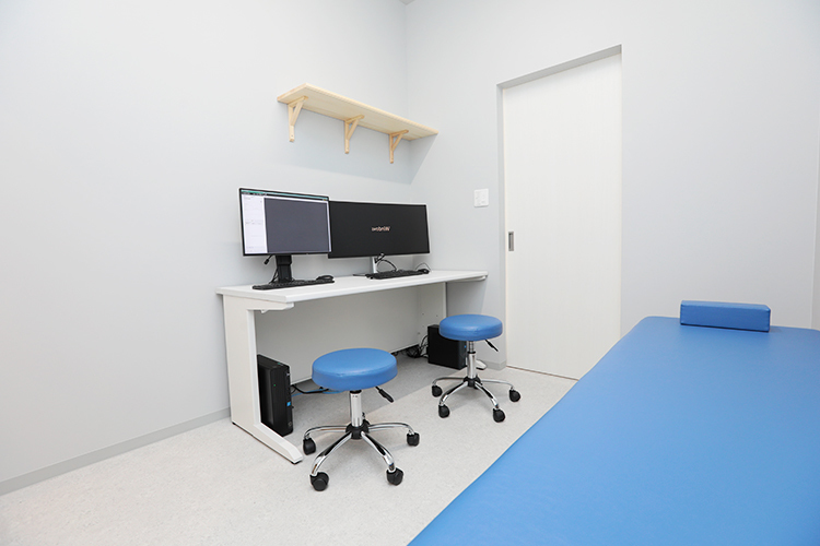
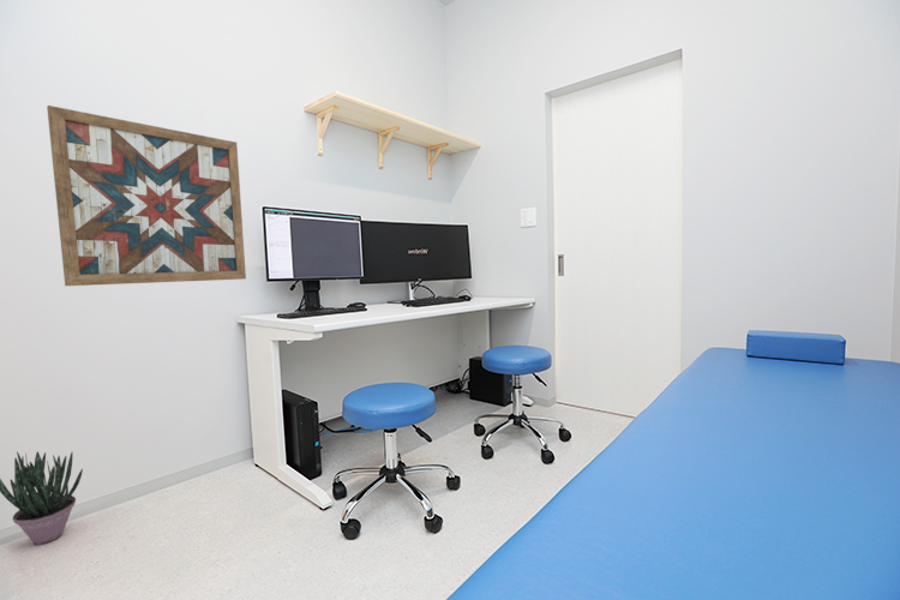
+ wall art (161, 205)
+ potted plant (40, 496)
